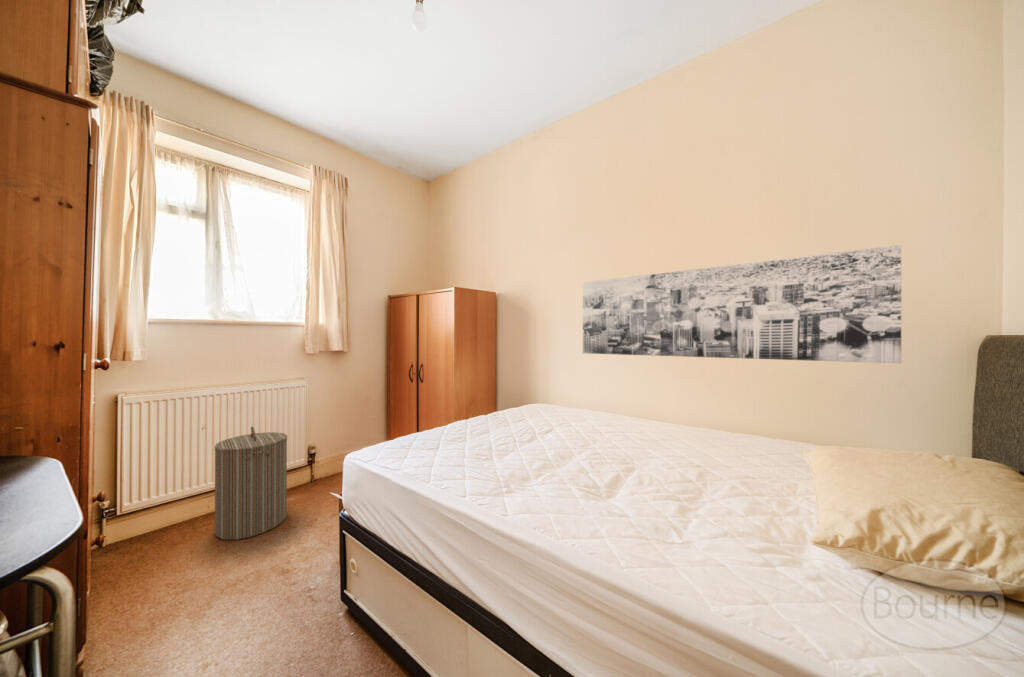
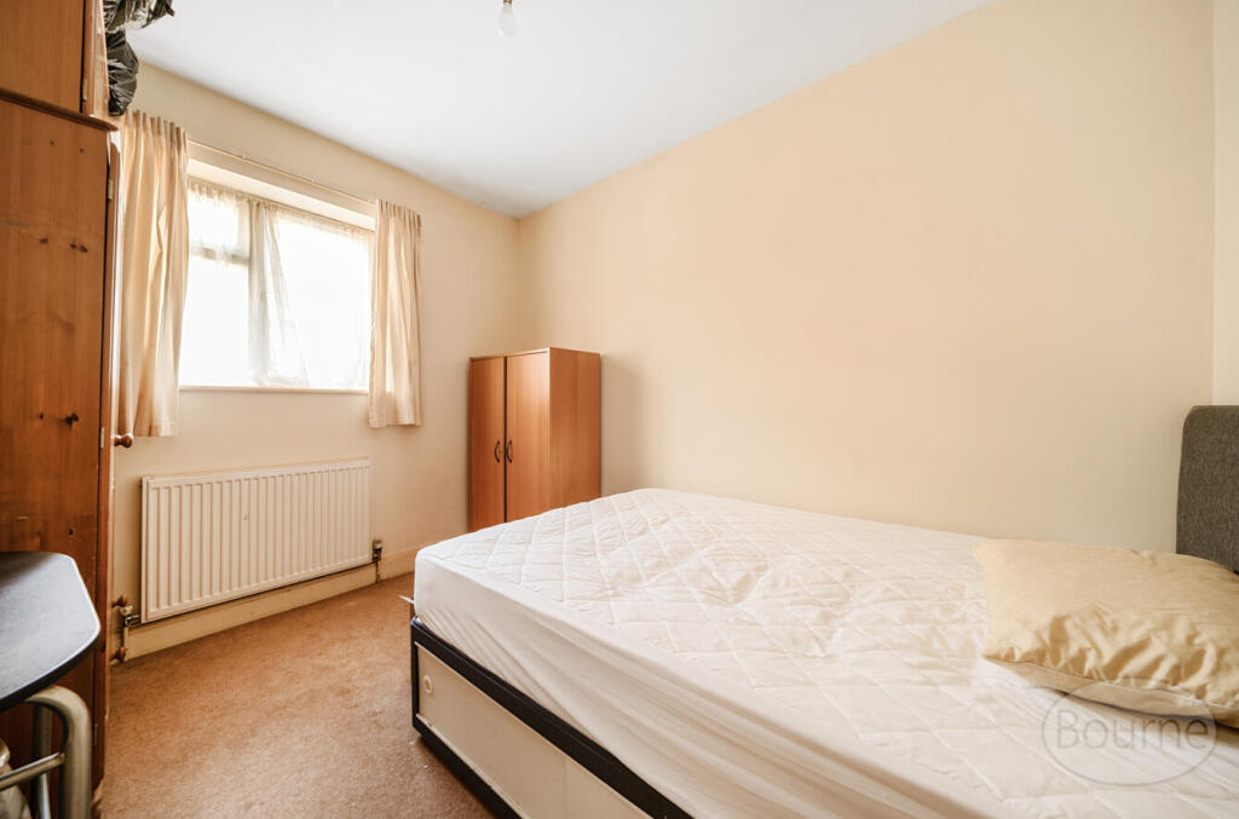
- laundry hamper (252, 475)
- wall art (702, 312)
